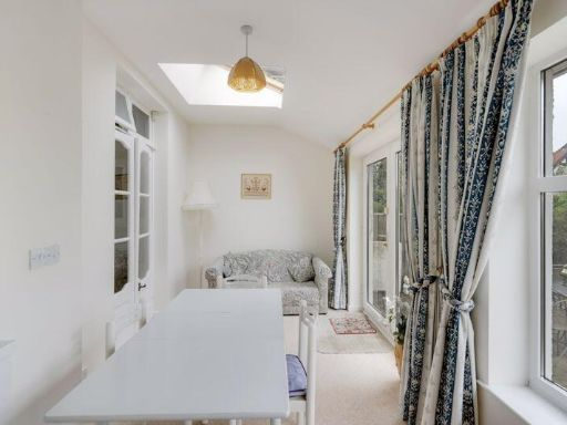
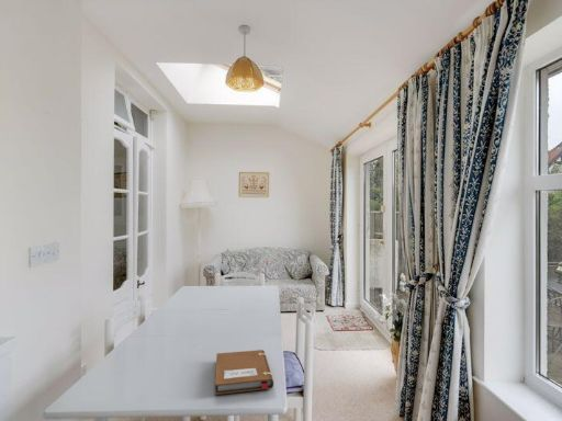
+ notebook (243, 369)
